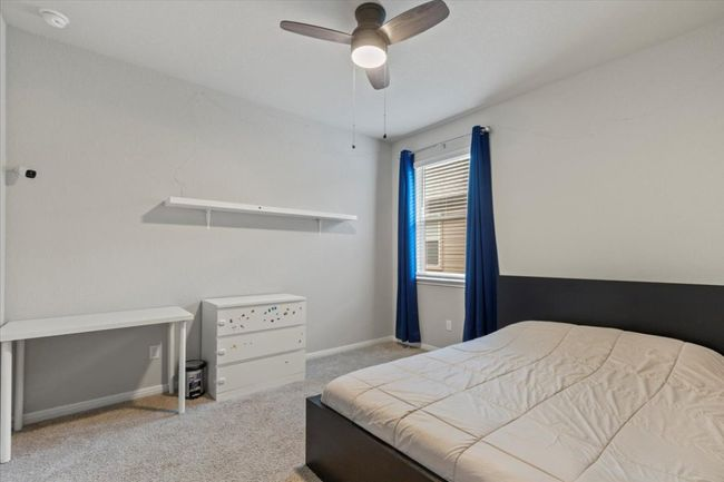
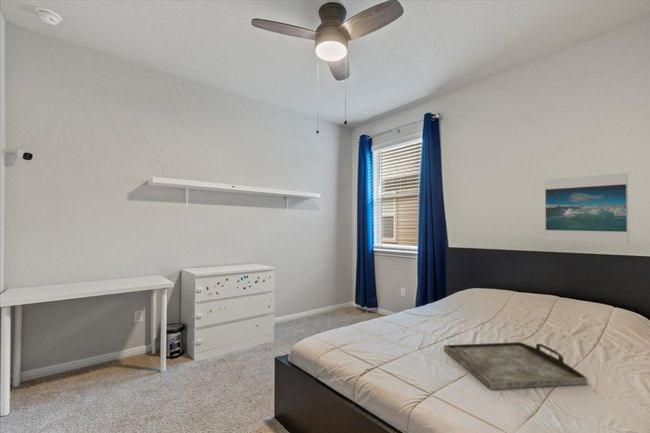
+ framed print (583, 209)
+ serving tray (507, 357)
